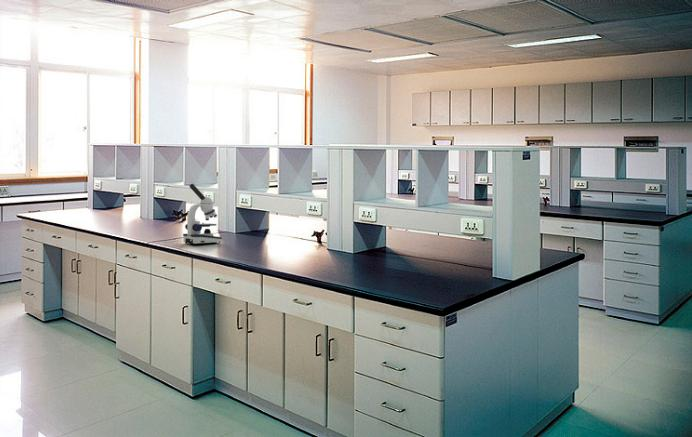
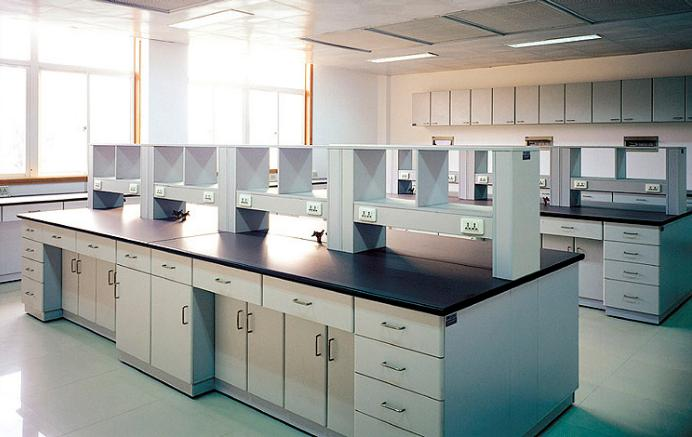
- microscope (202, 211)
